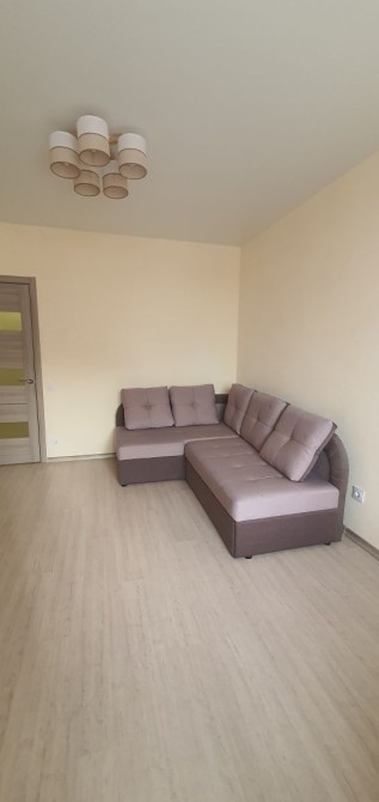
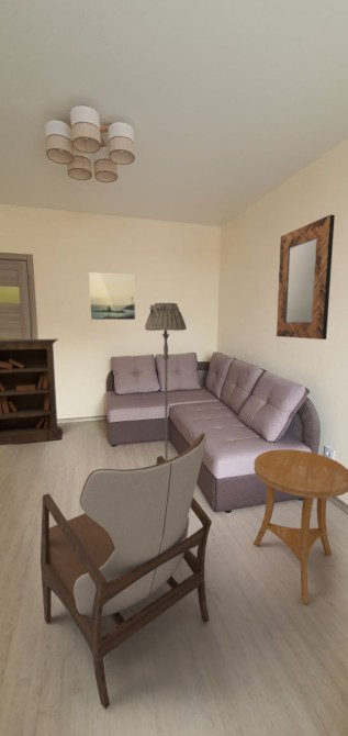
+ side table (301, 518)
+ bookcase (23, 389)
+ armchair (126, 527)
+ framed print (112, 297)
+ home mirror (301, 283)
+ floor lamp (166, 394)
